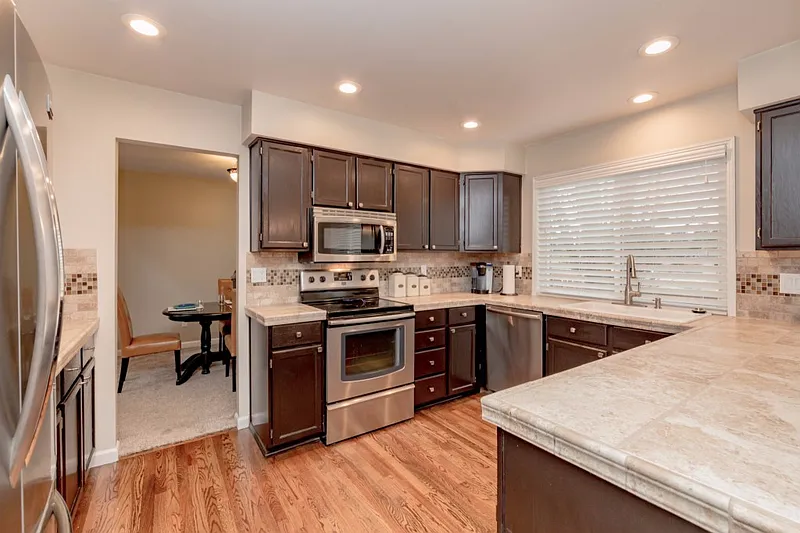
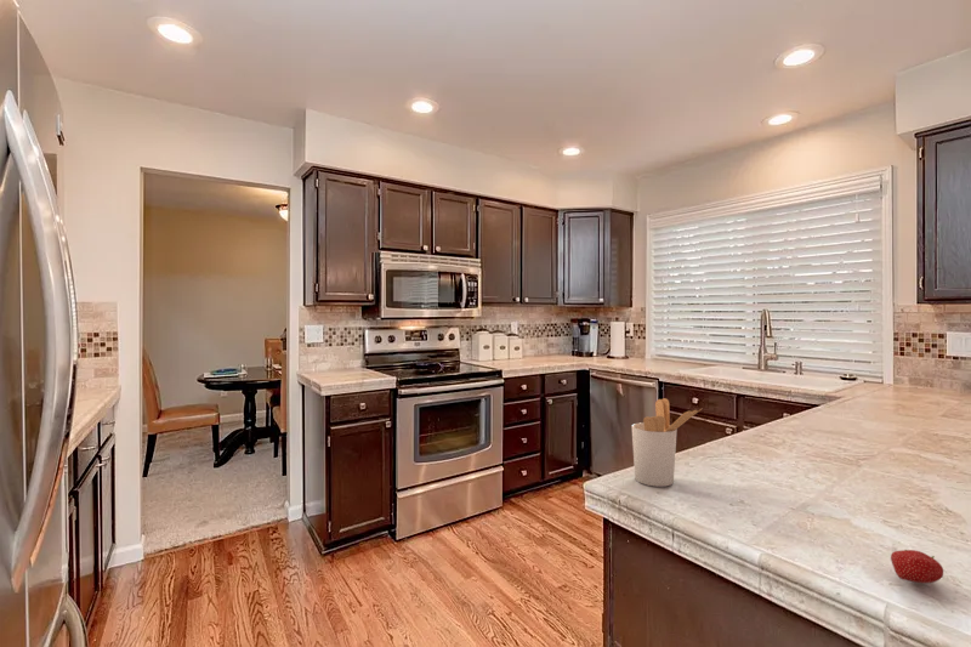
+ fruit (915, 567)
+ utensil holder (665, 442)
